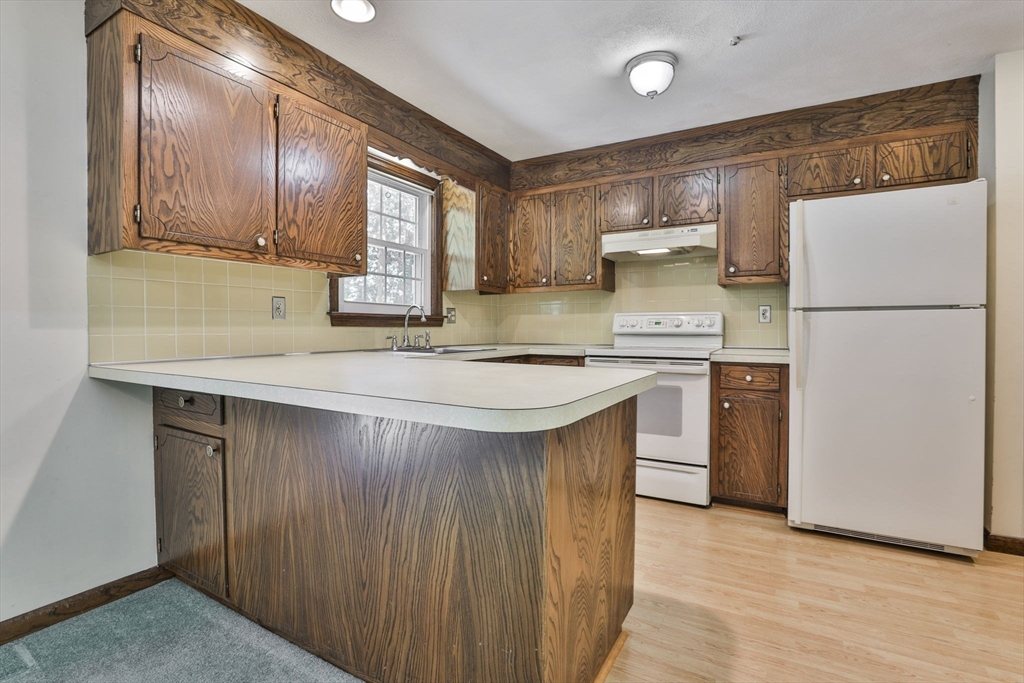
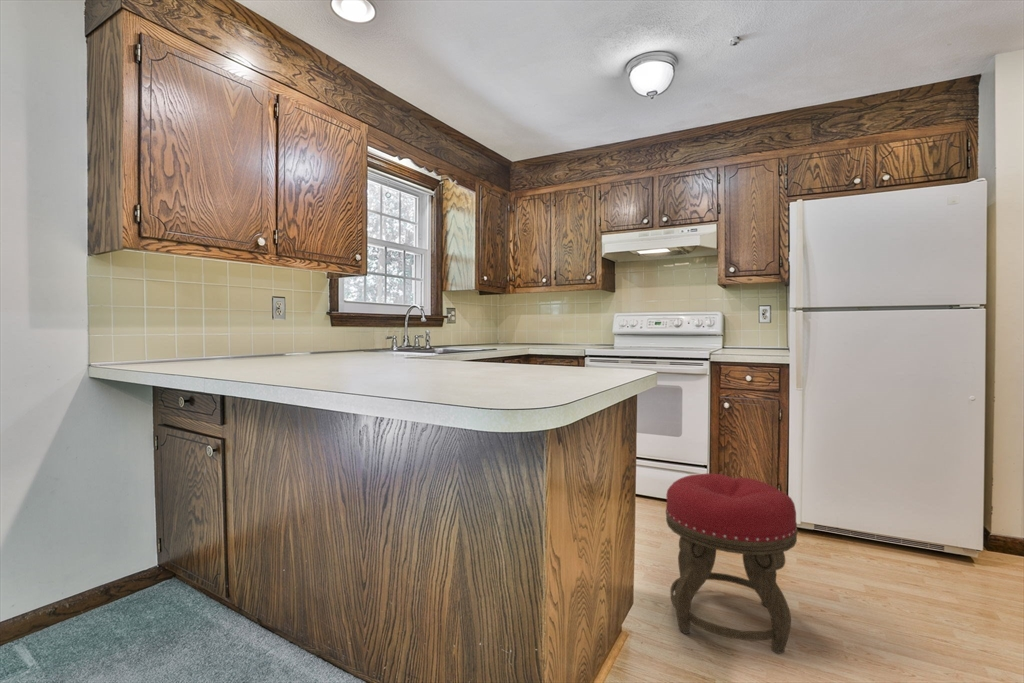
+ stool (727, 551)
